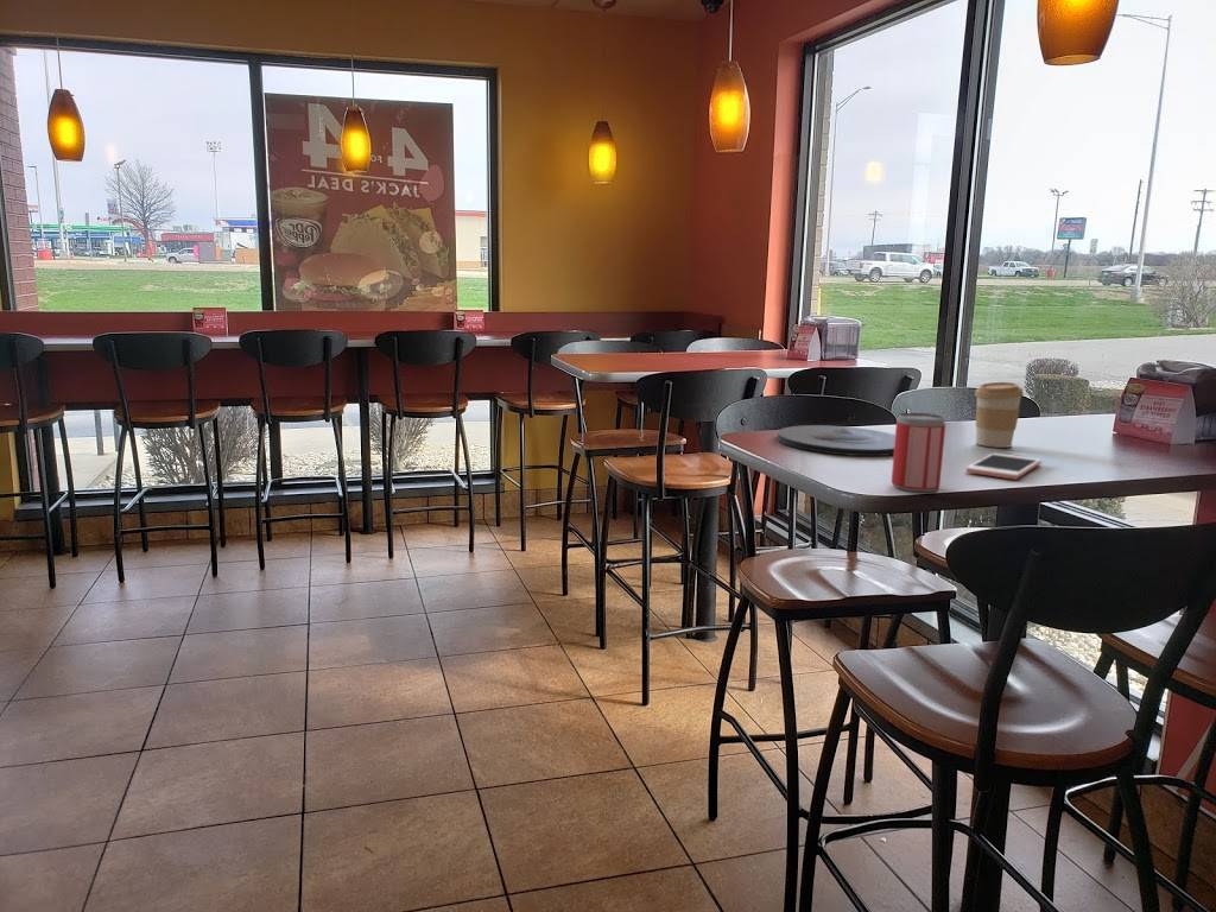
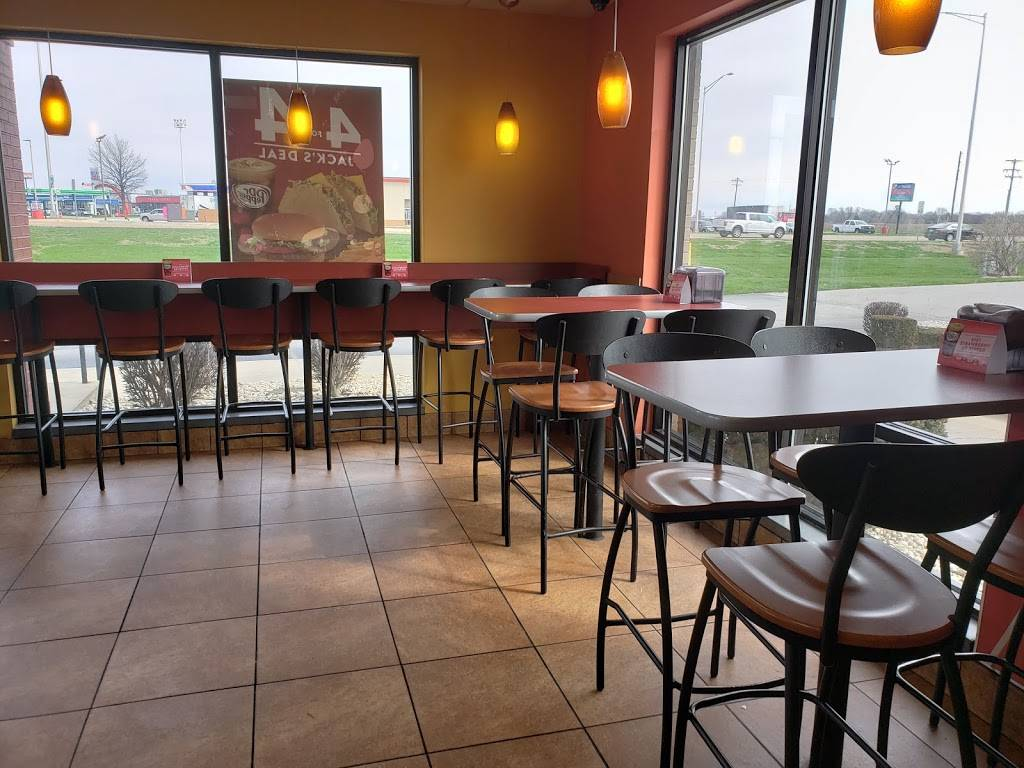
- cell phone (1003, 466)
- coffee cup (996, 413)
- beer can (918, 451)
- plate (842, 435)
